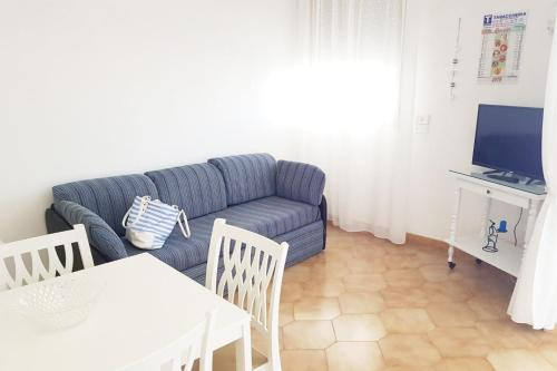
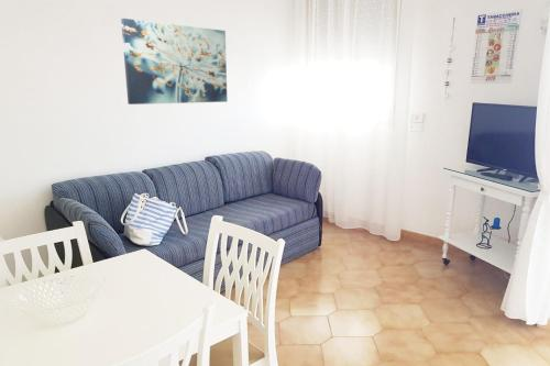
+ wall art (179, 65)
